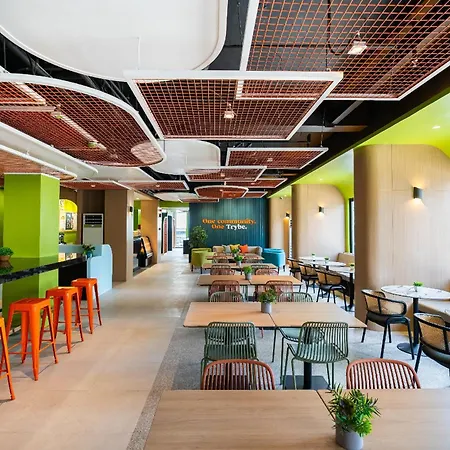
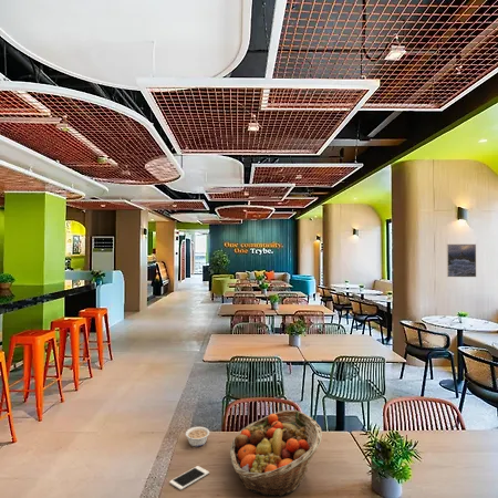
+ cell phone (189, 477)
+ legume (197, 436)
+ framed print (460, 260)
+ fruit basket (274, 448)
